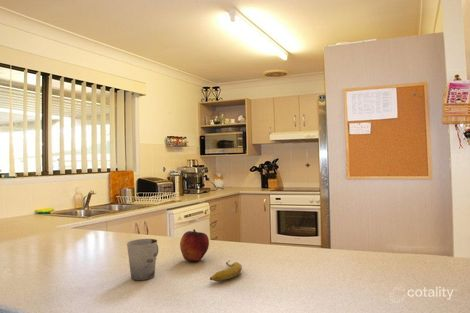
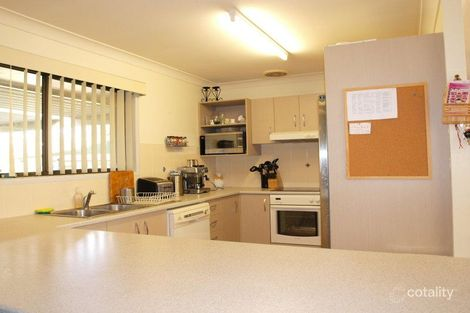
- banana (225, 270)
- cup (146, 257)
- fruit (195, 244)
